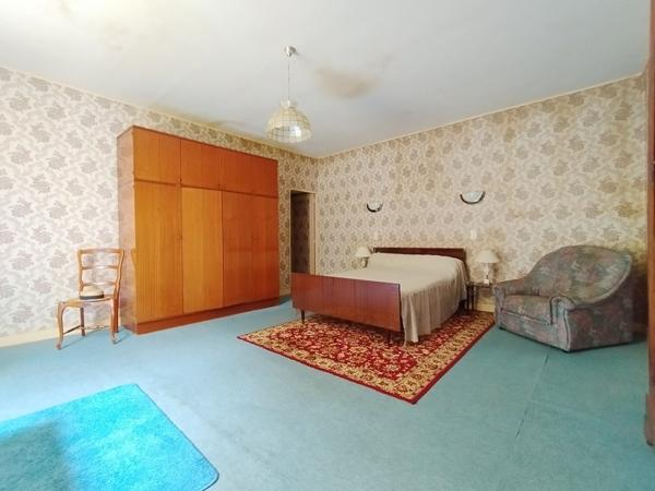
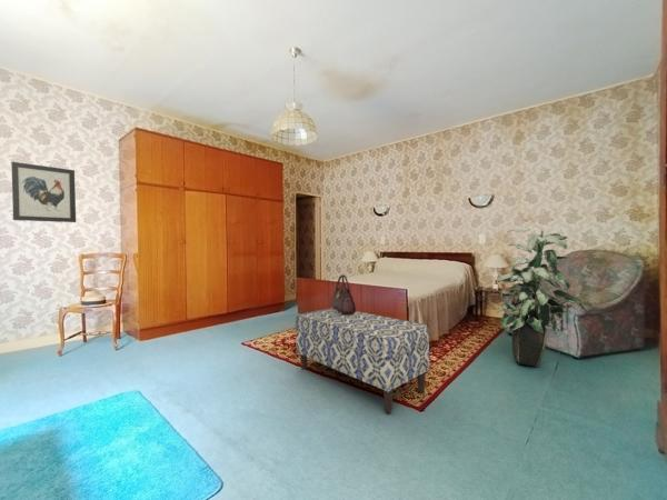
+ wall art (44, 193)
+ indoor plant (529, 294)
+ handbag (342, 292)
+ bench (356, 349)
